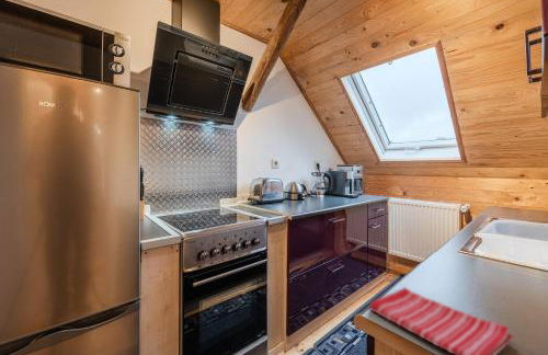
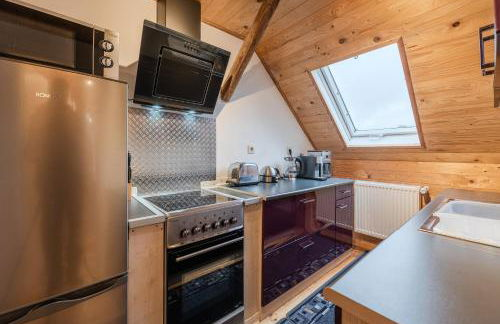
- dish towel (433, 318)
